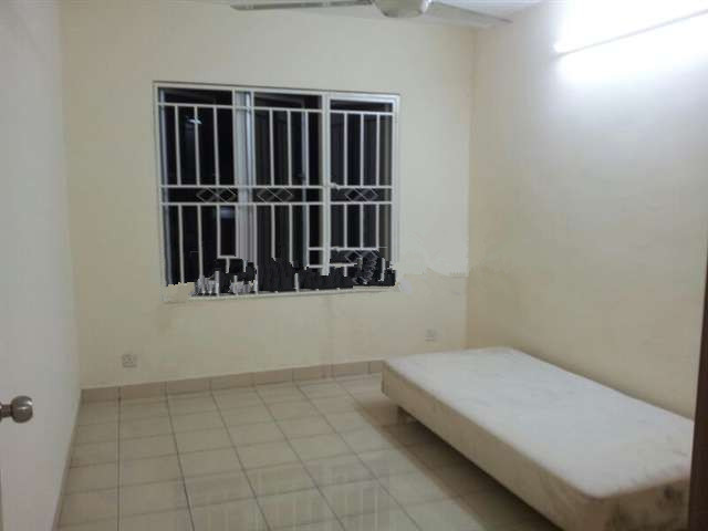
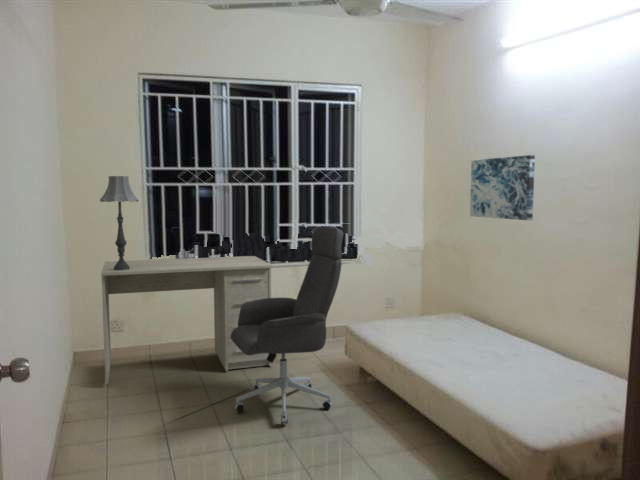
+ table lamp (120, 222)
+ office chair (288, 317)
+ wall art (500, 188)
+ desk (187, 289)
